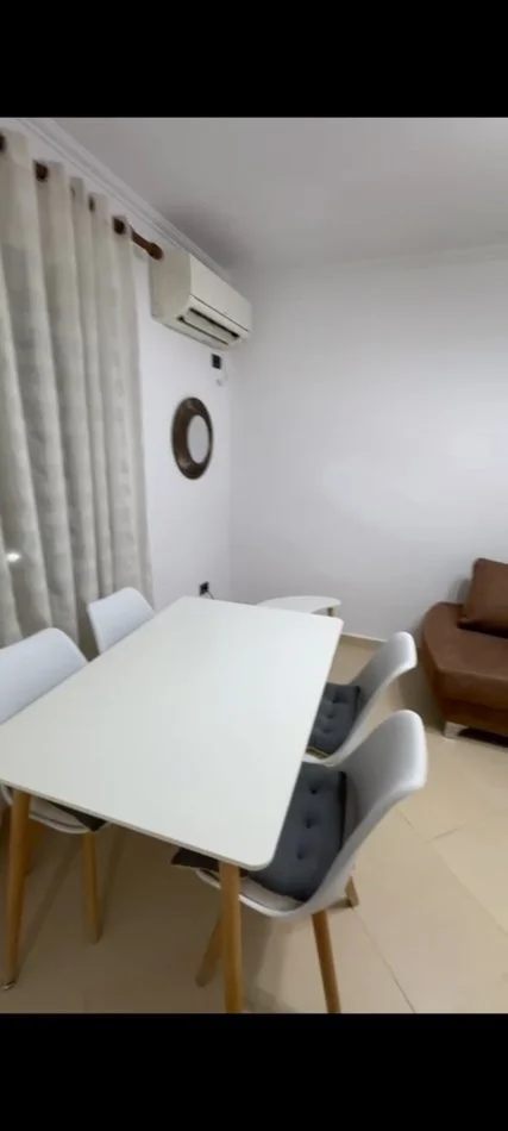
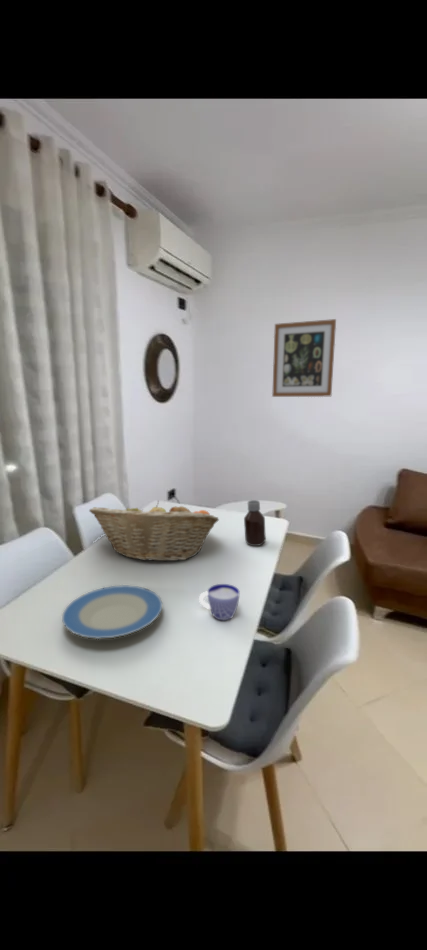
+ wall art (302, 359)
+ bottle (255, 522)
+ plate (114, 613)
+ cup (218, 602)
+ fruit basket (154, 524)
